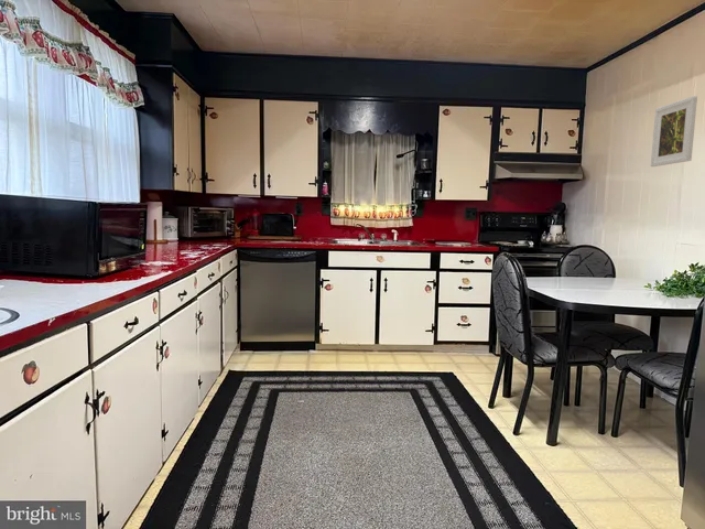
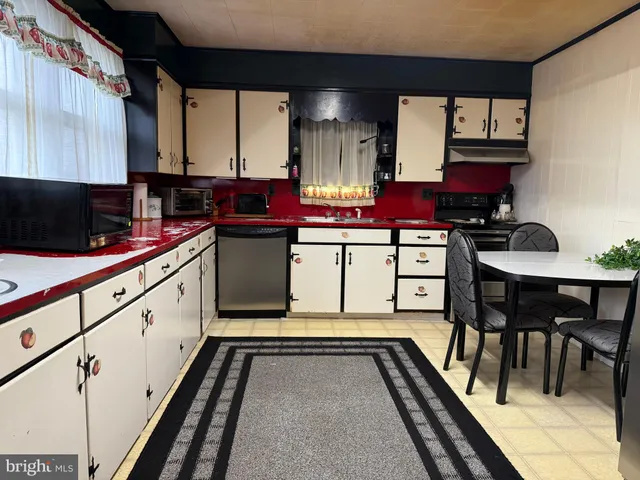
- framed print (672, 133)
